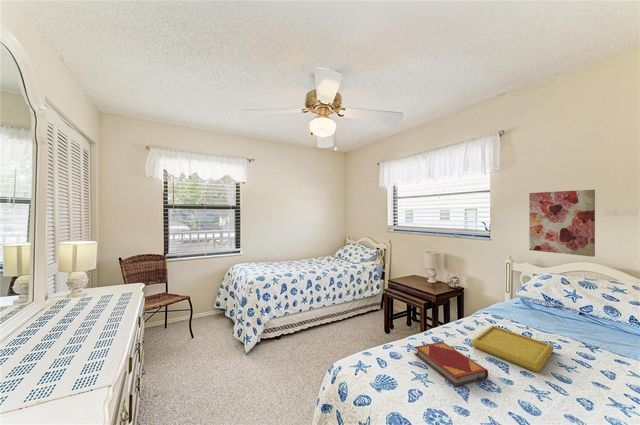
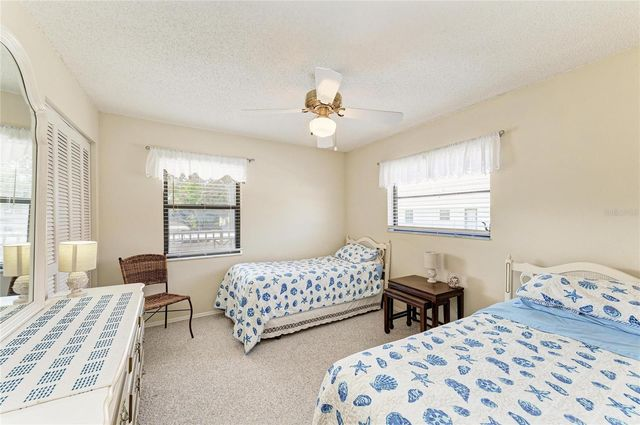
- serving tray (511, 345)
- hardback book (448, 361)
- wall art (559, 222)
